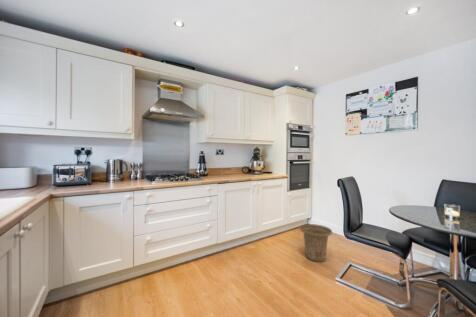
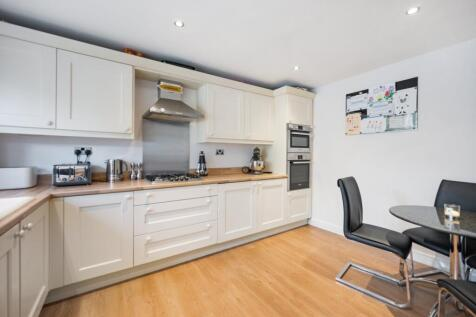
- basket (315, 243)
